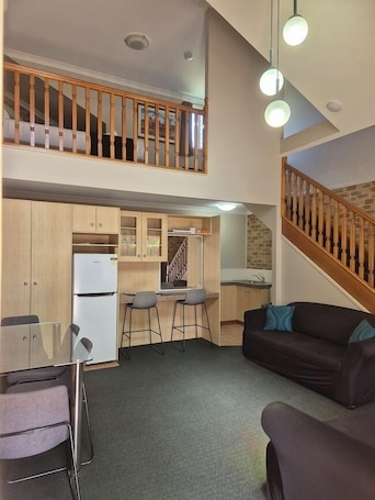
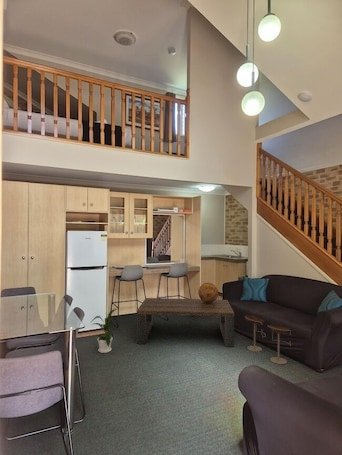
+ house plant (105, 330)
+ bar stool (264, 336)
+ coffee table (185, 314)
+ decorative sphere (208, 292)
